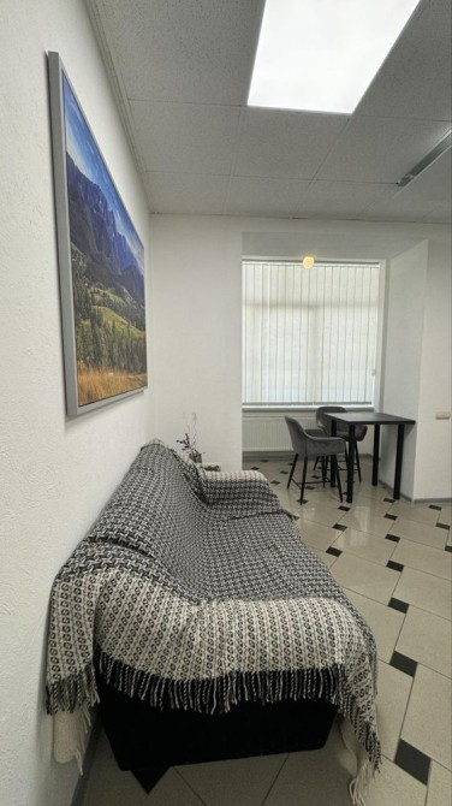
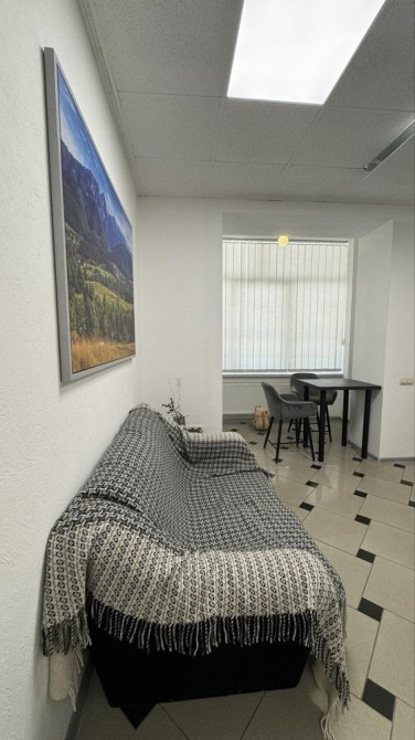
+ backpack (260, 416)
